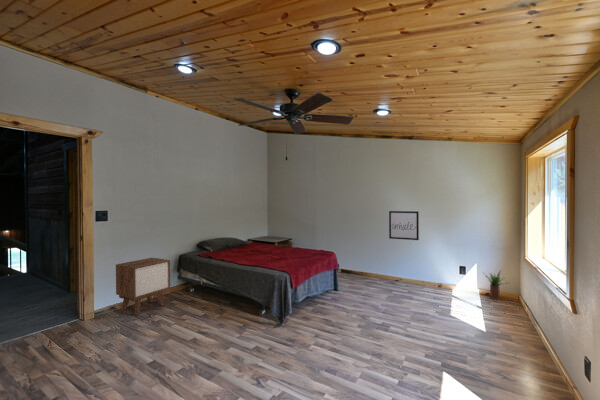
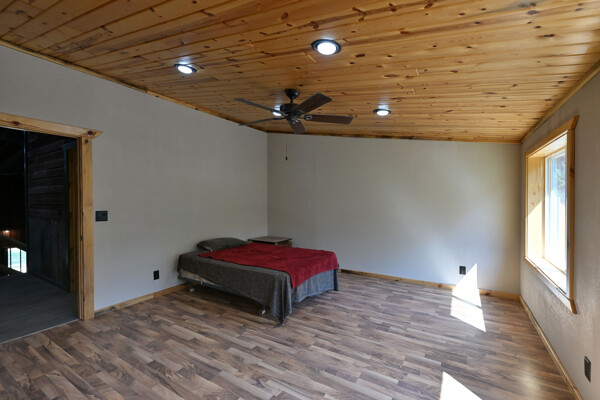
- potted plant (496, 283)
- wall art (403, 225)
- nightstand (143, 285)
